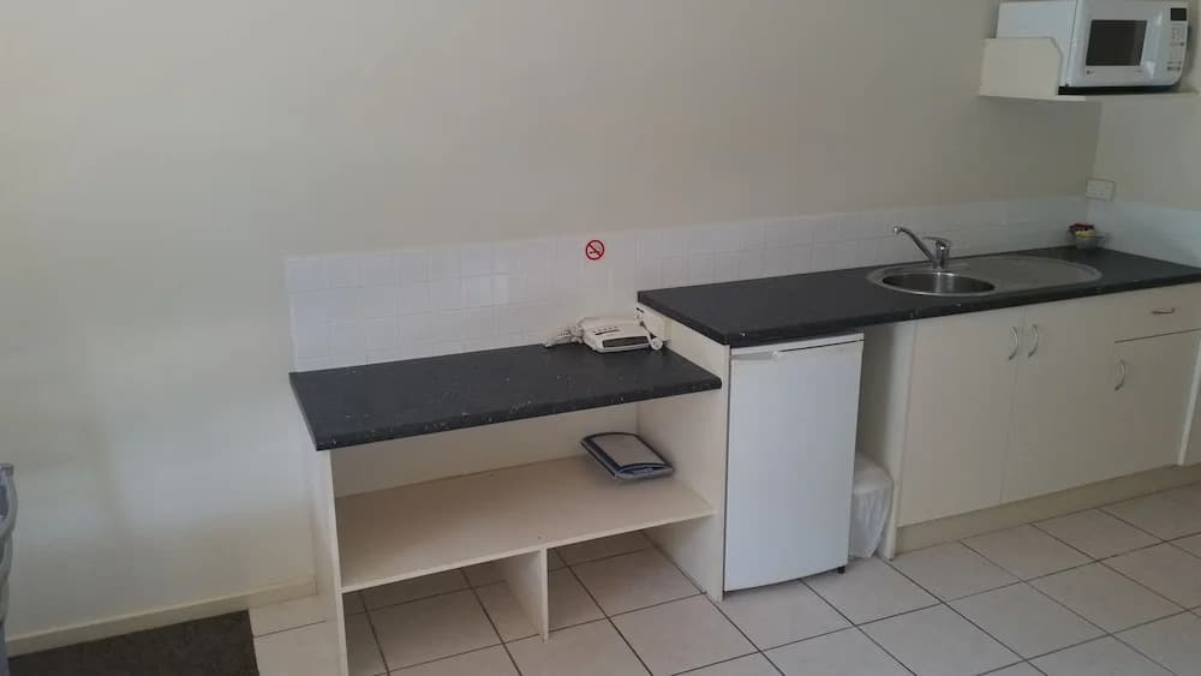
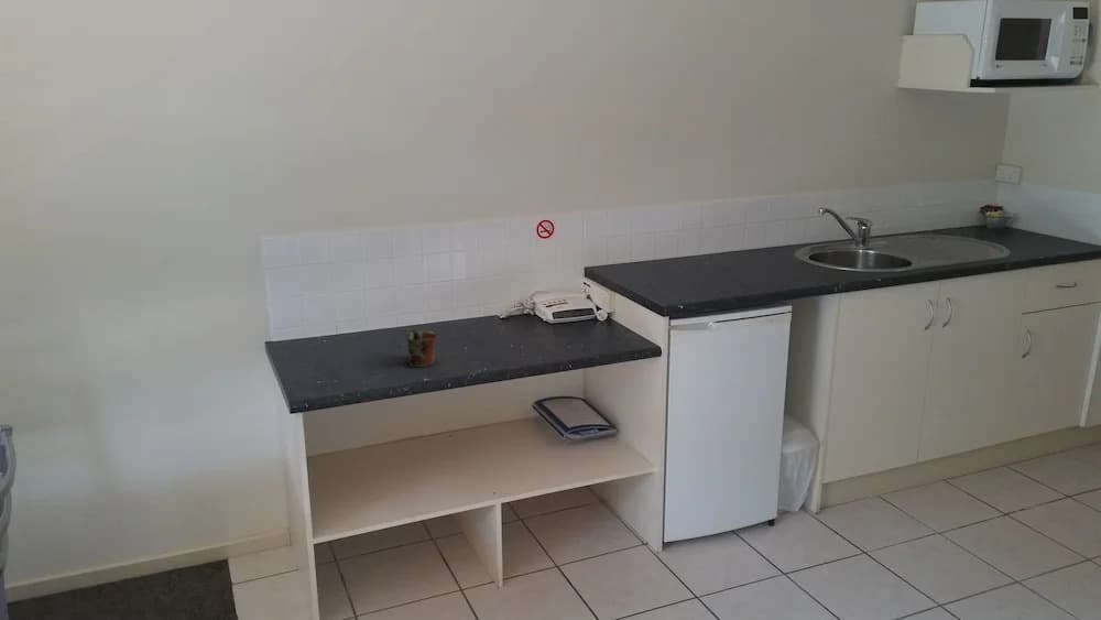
+ mug (421, 347)
